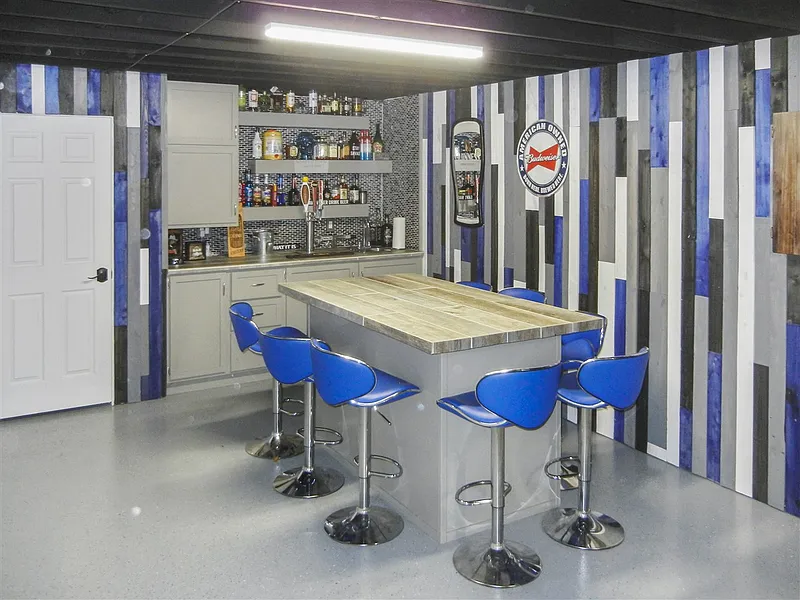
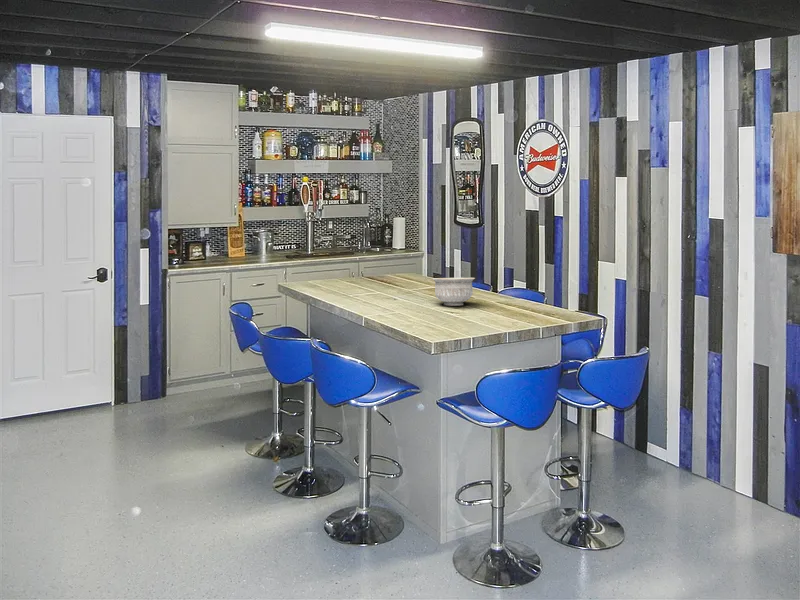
+ bowl (453, 291)
